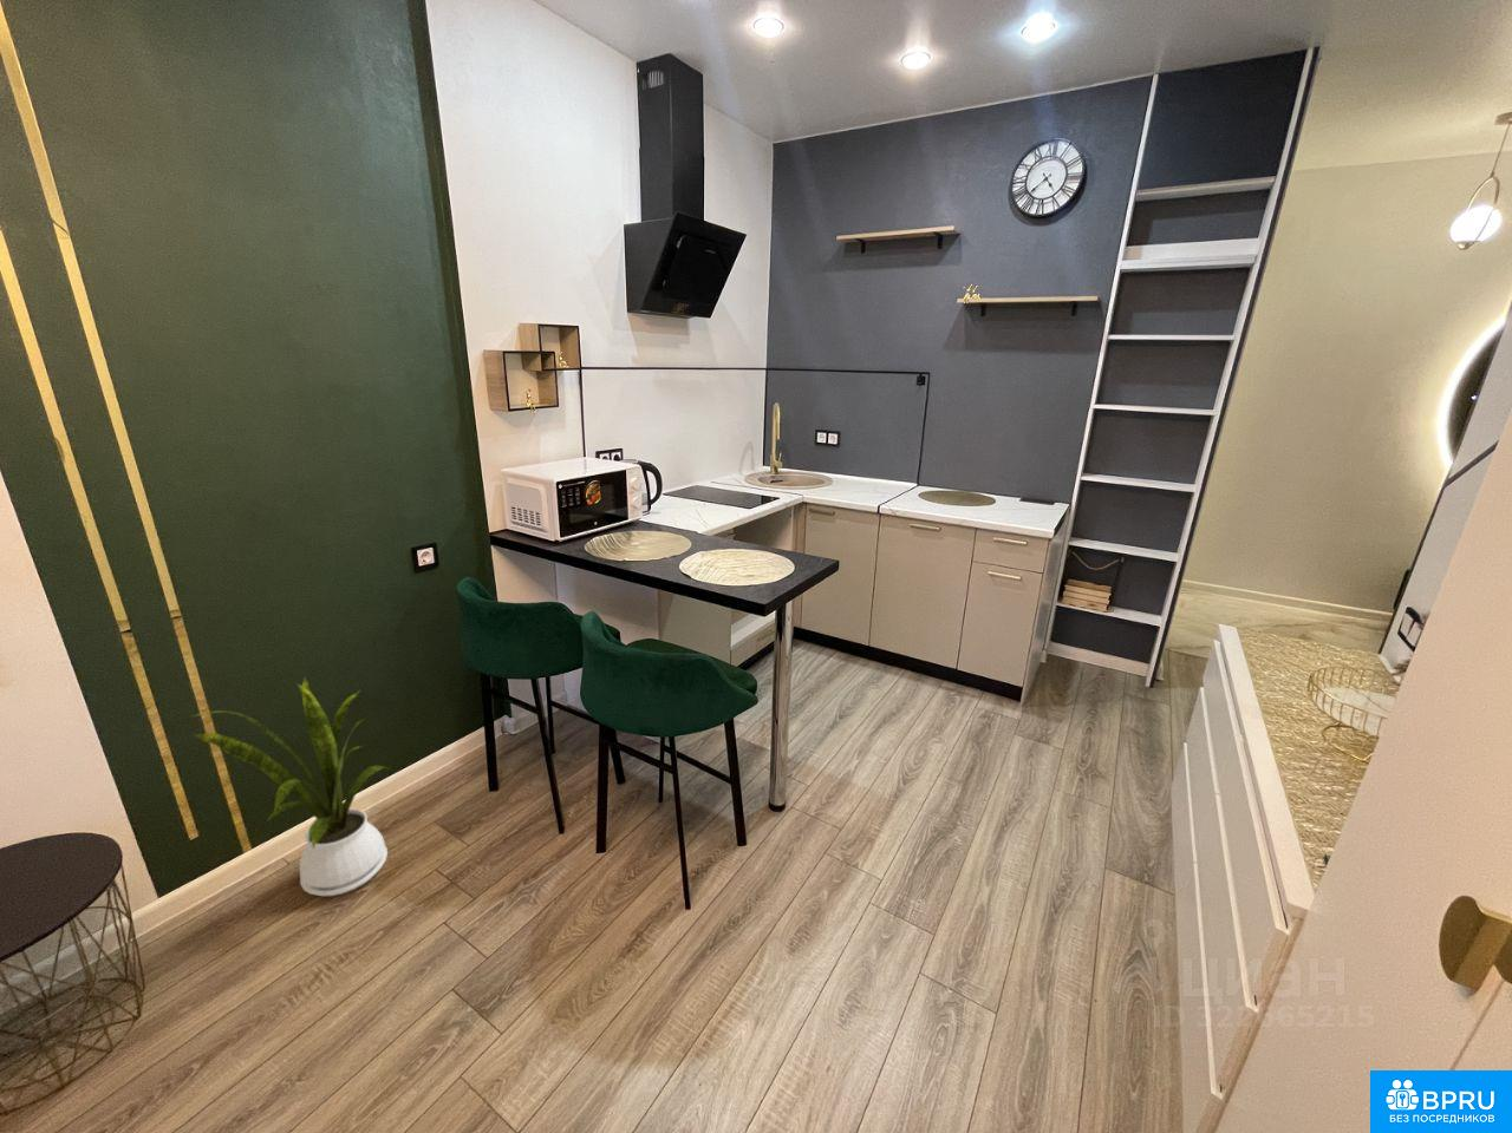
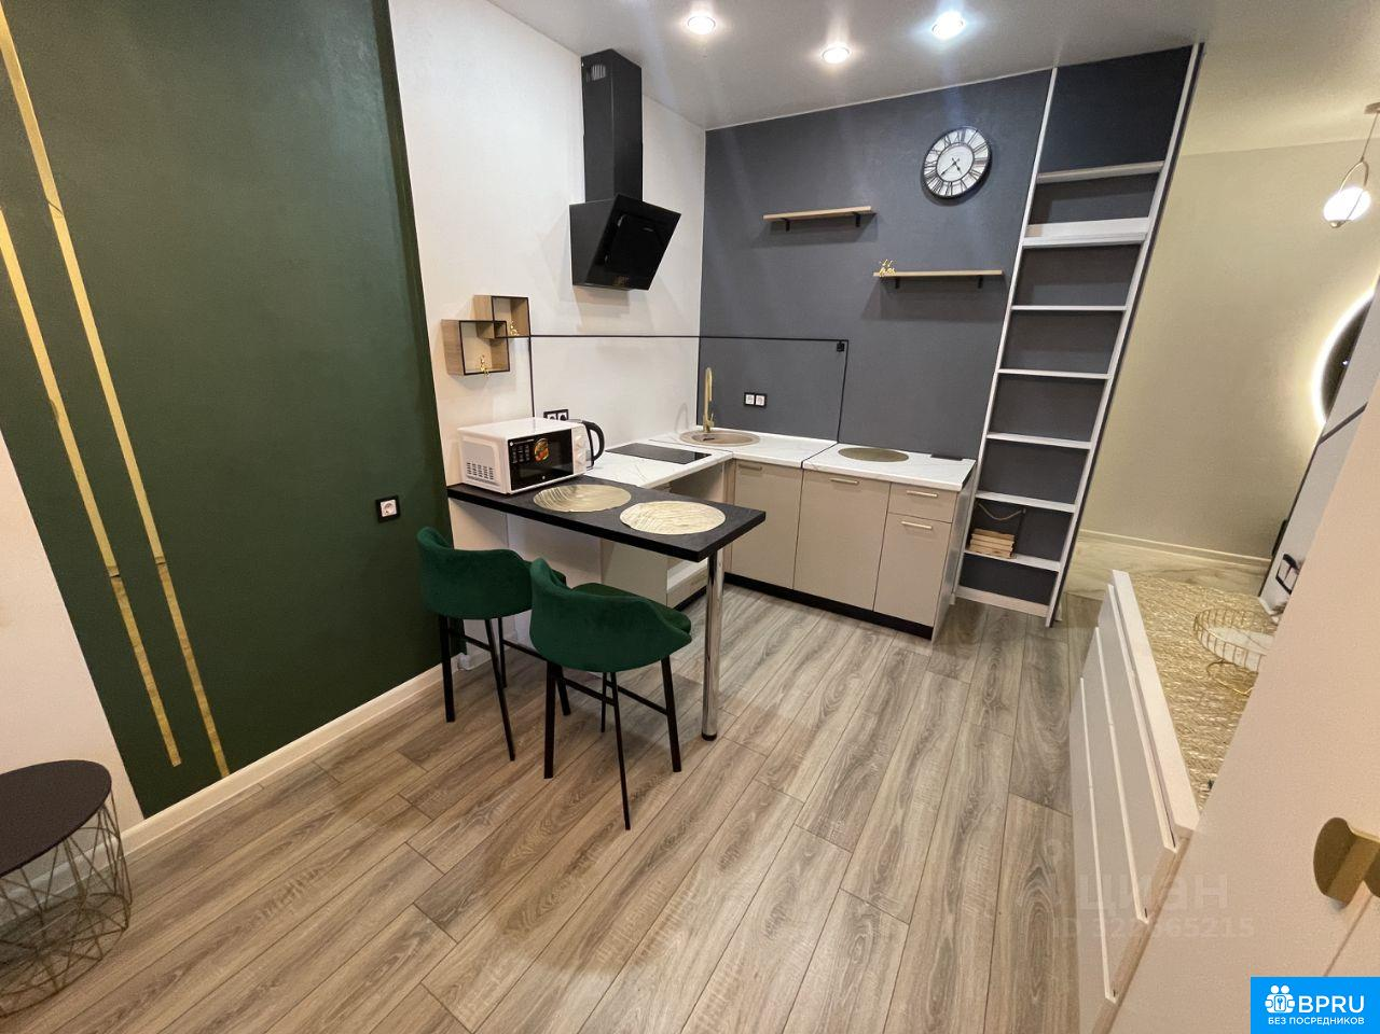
- house plant (313, 782)
